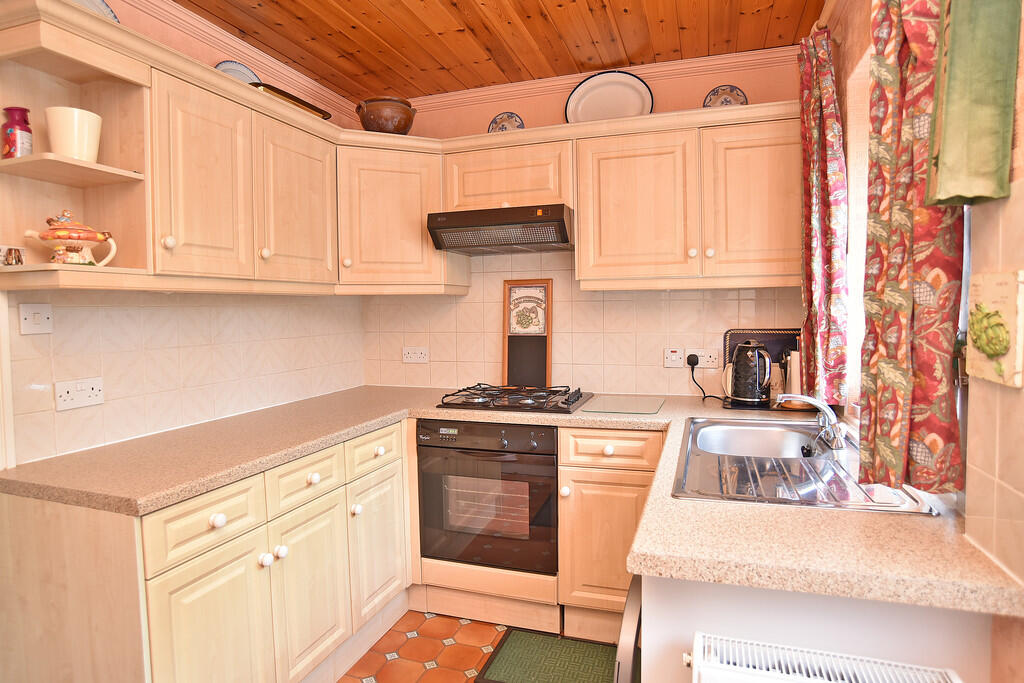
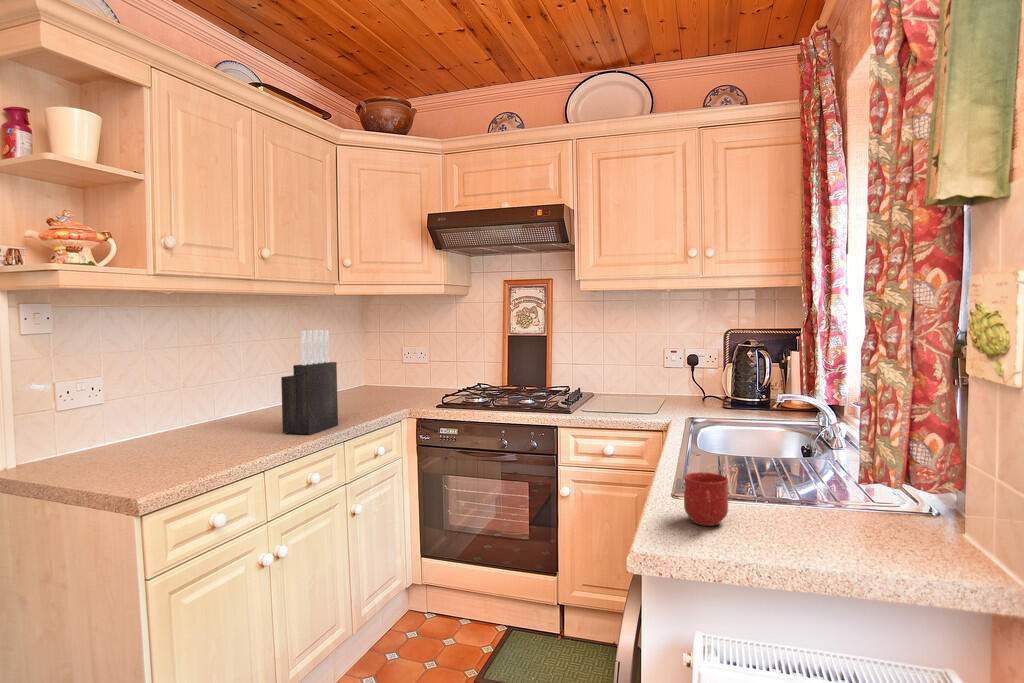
+ knife block (307, 379)
+ mug (706, 502)
